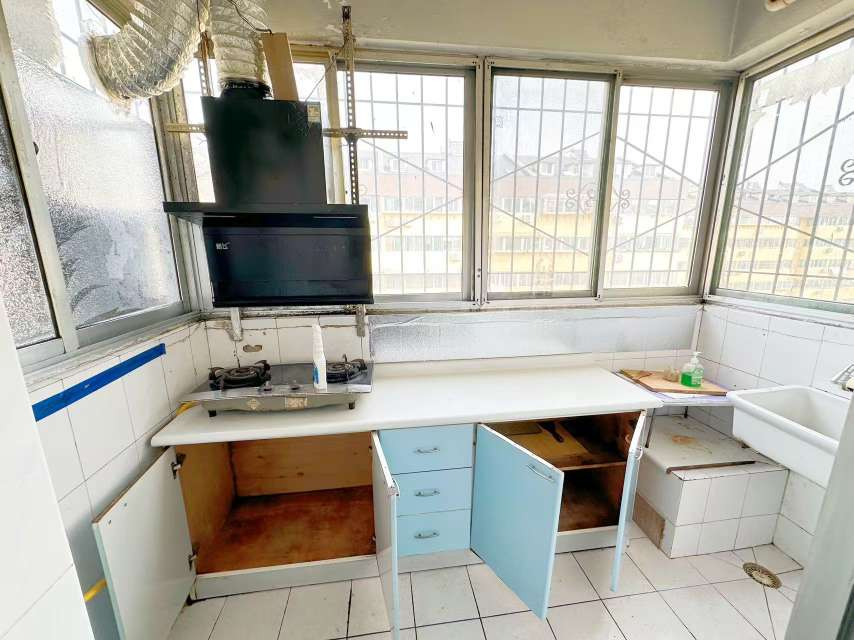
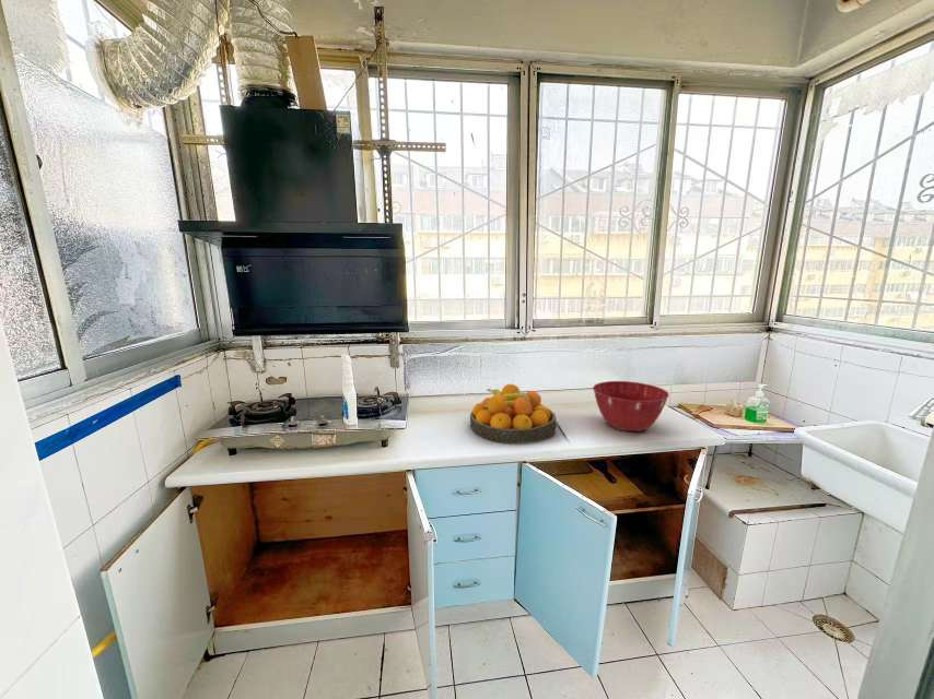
+ mixing bowl (628, 407)
+ fruit bowl (512, 408)
